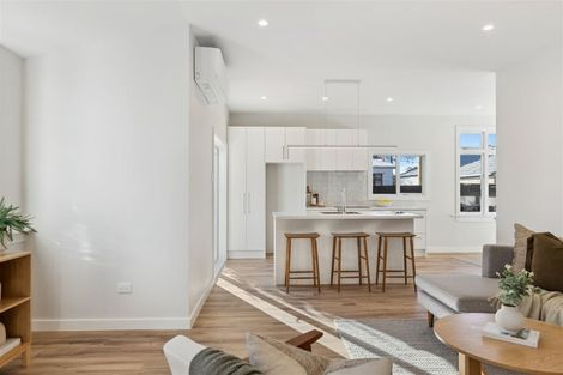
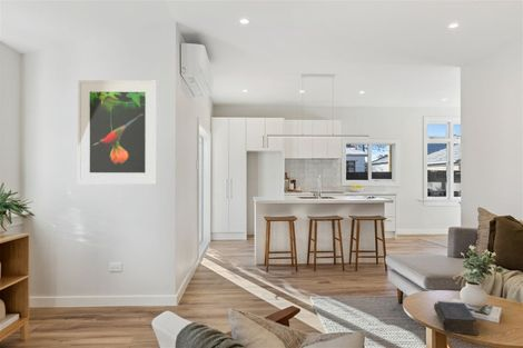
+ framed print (117, 132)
+ book (454, 316)
